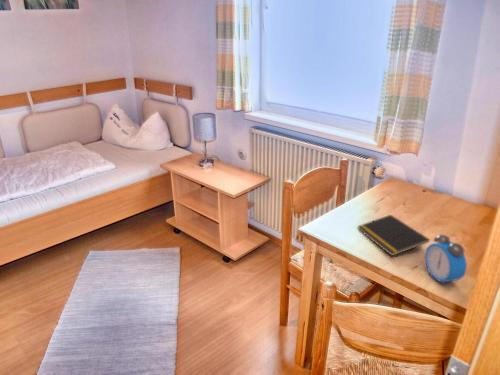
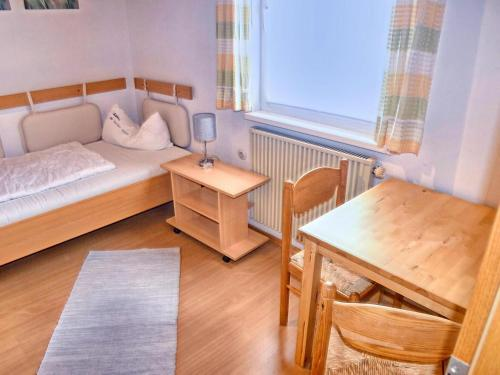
- notepad (391, 233)
- alarm clock (445, 259)
